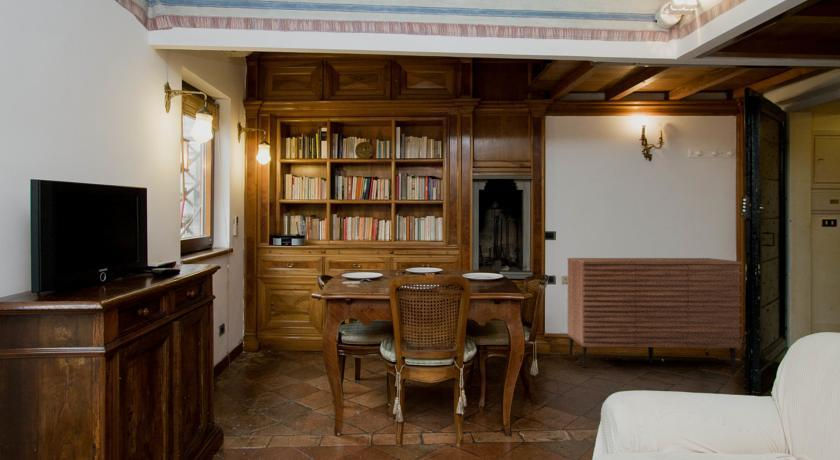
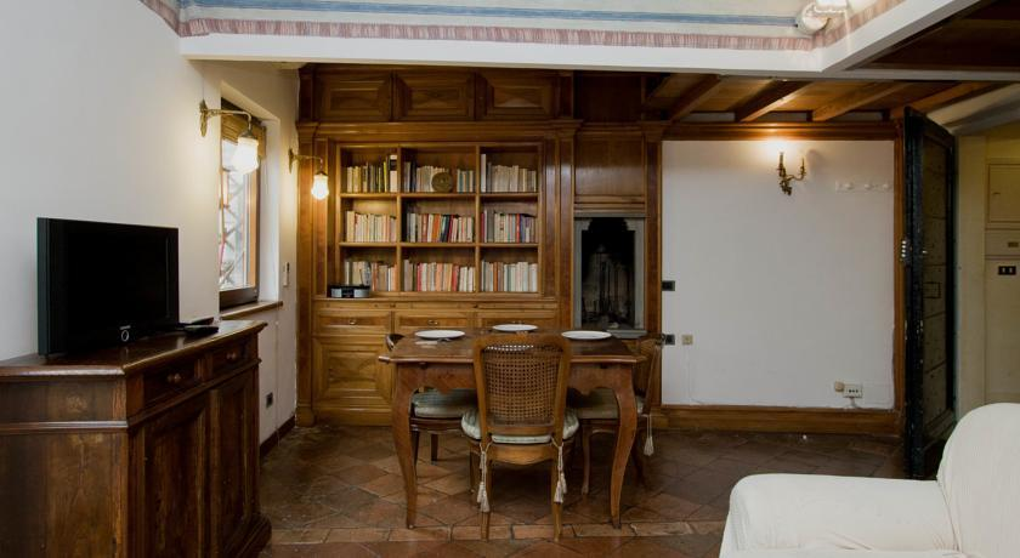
- sideboard (649, 310)
